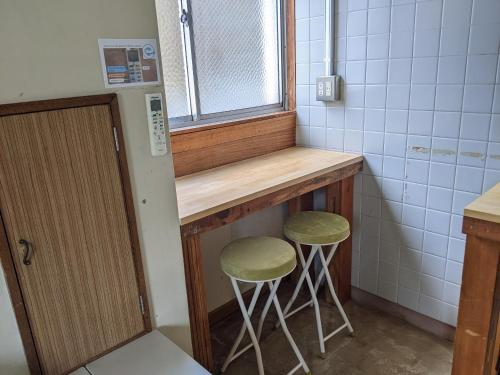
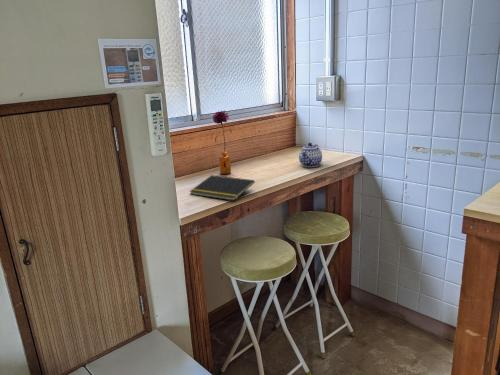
+ notepad (222, 187)
+ teapot (310, 154)
+ flower (224, 142)
